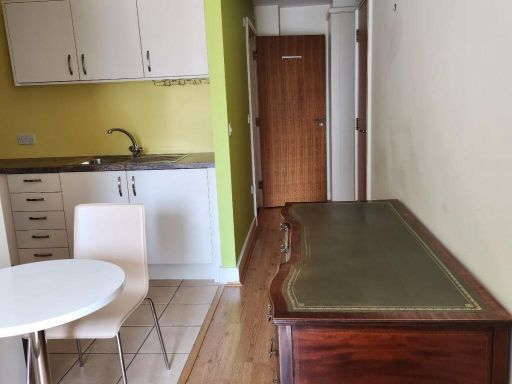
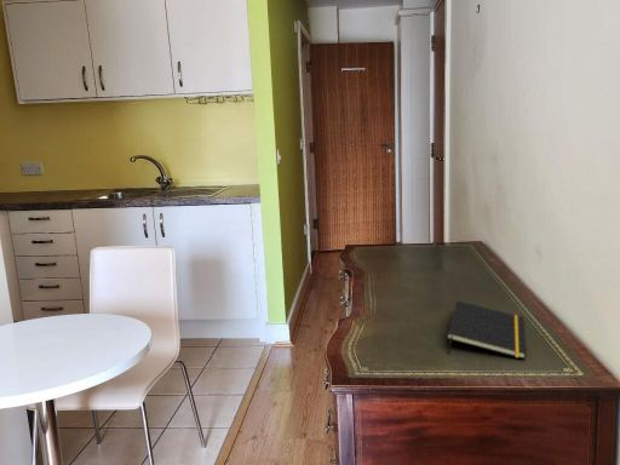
+ notepad (487, 327)
